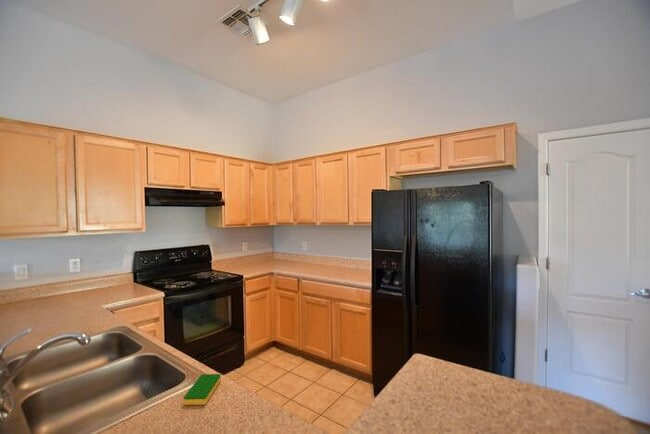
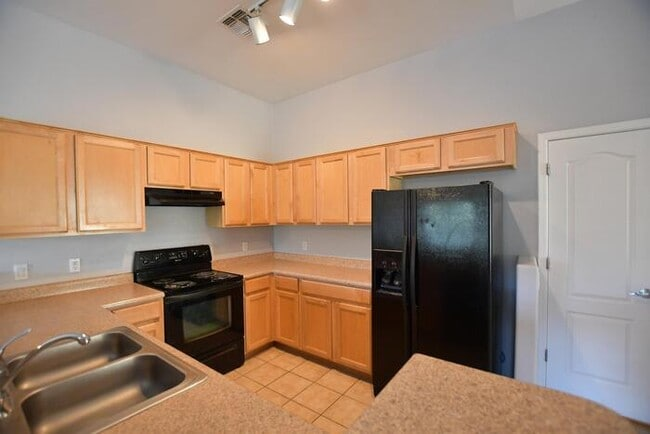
- dish sponge (203, 388)
